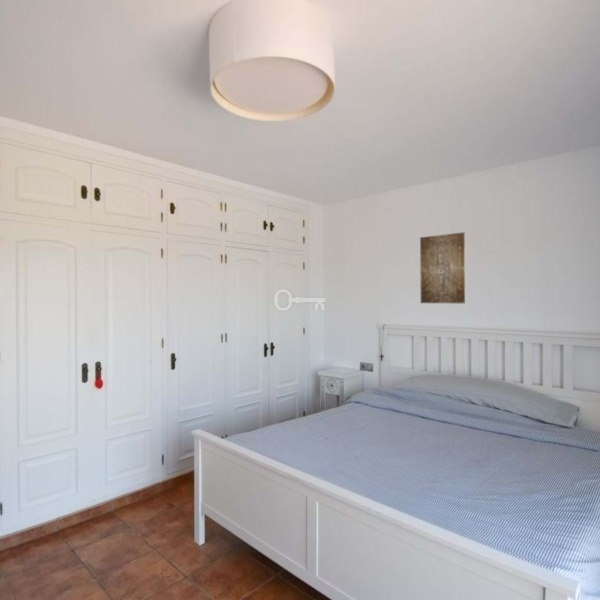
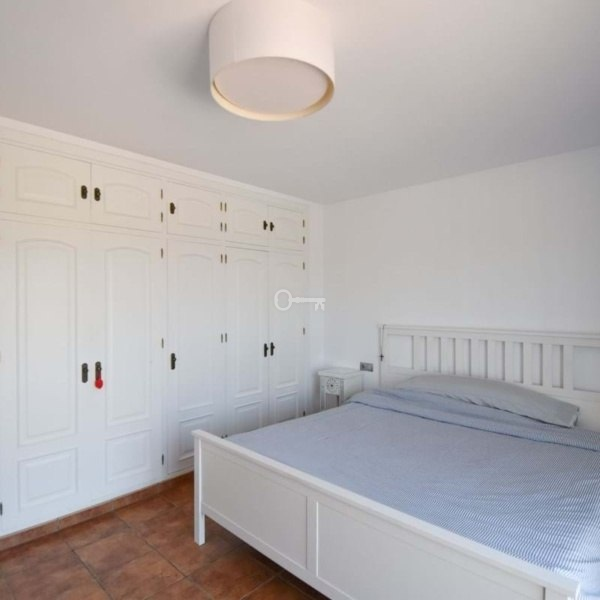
- wall art (441, 269)
